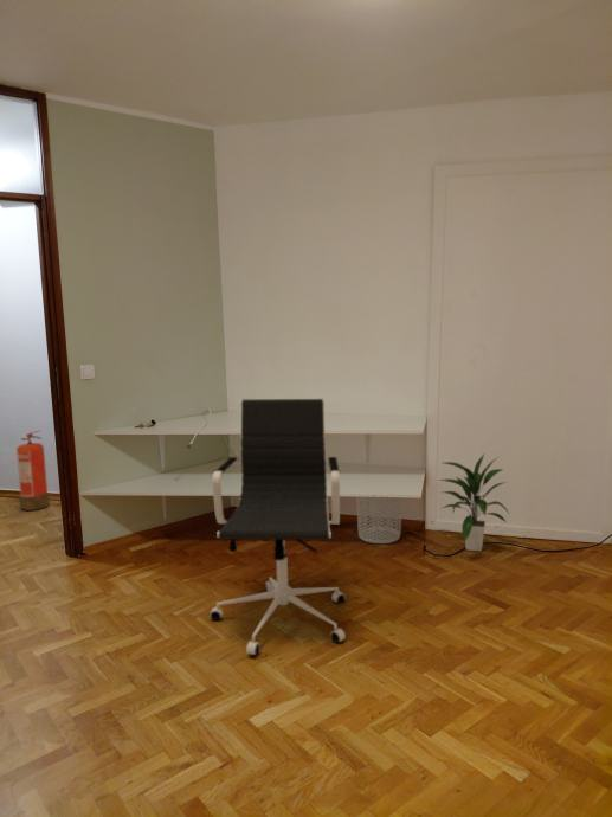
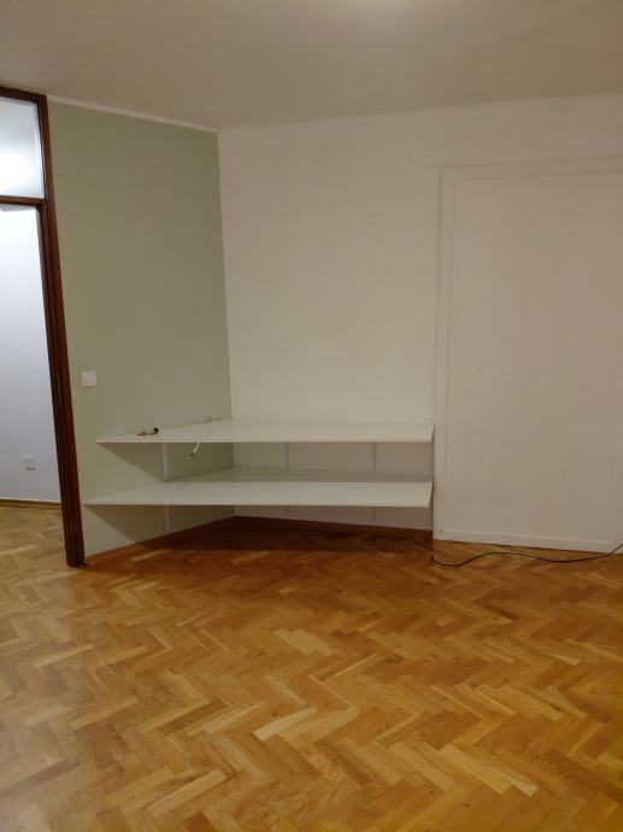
- indoor plant (474, 501)
- fire extinguisher (32, 468)
- office chair (275, 515)
- waste bin (379, 510)
